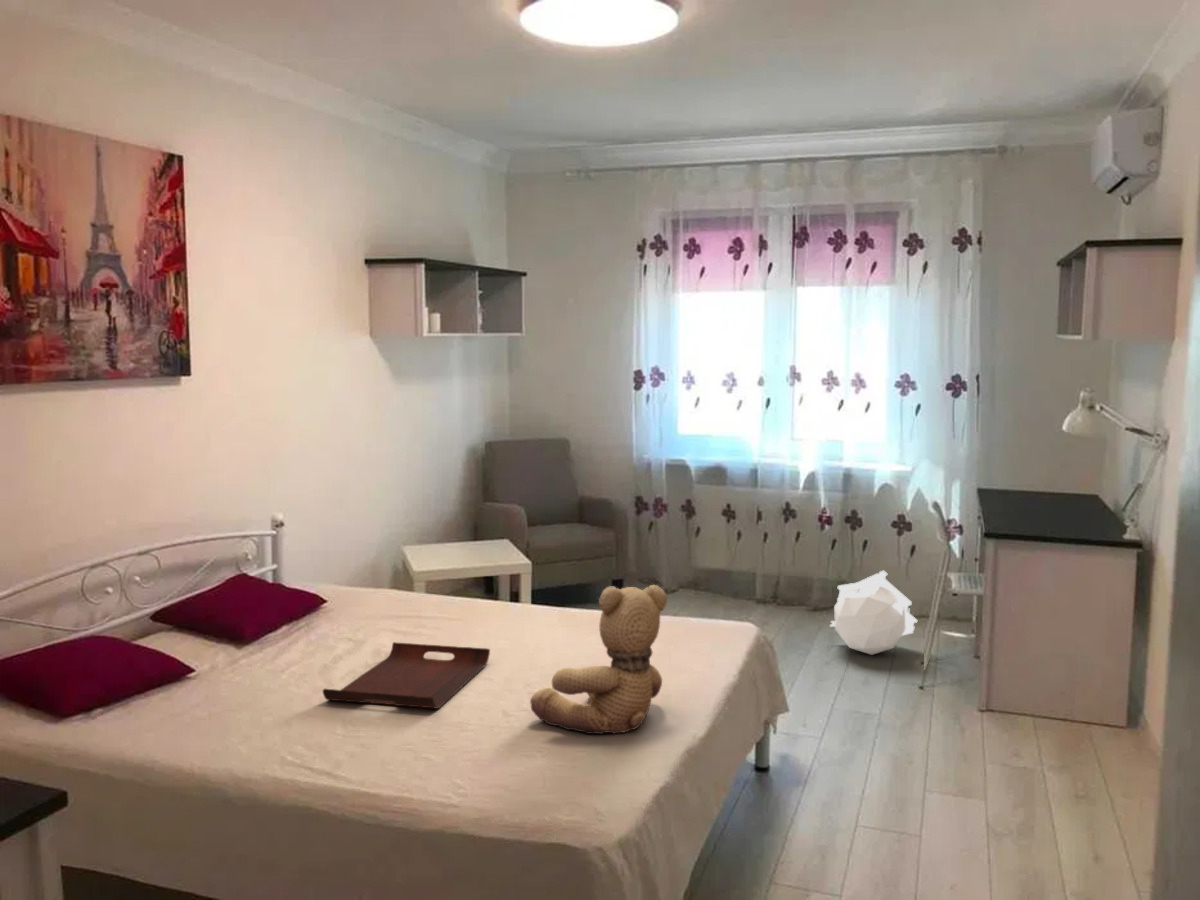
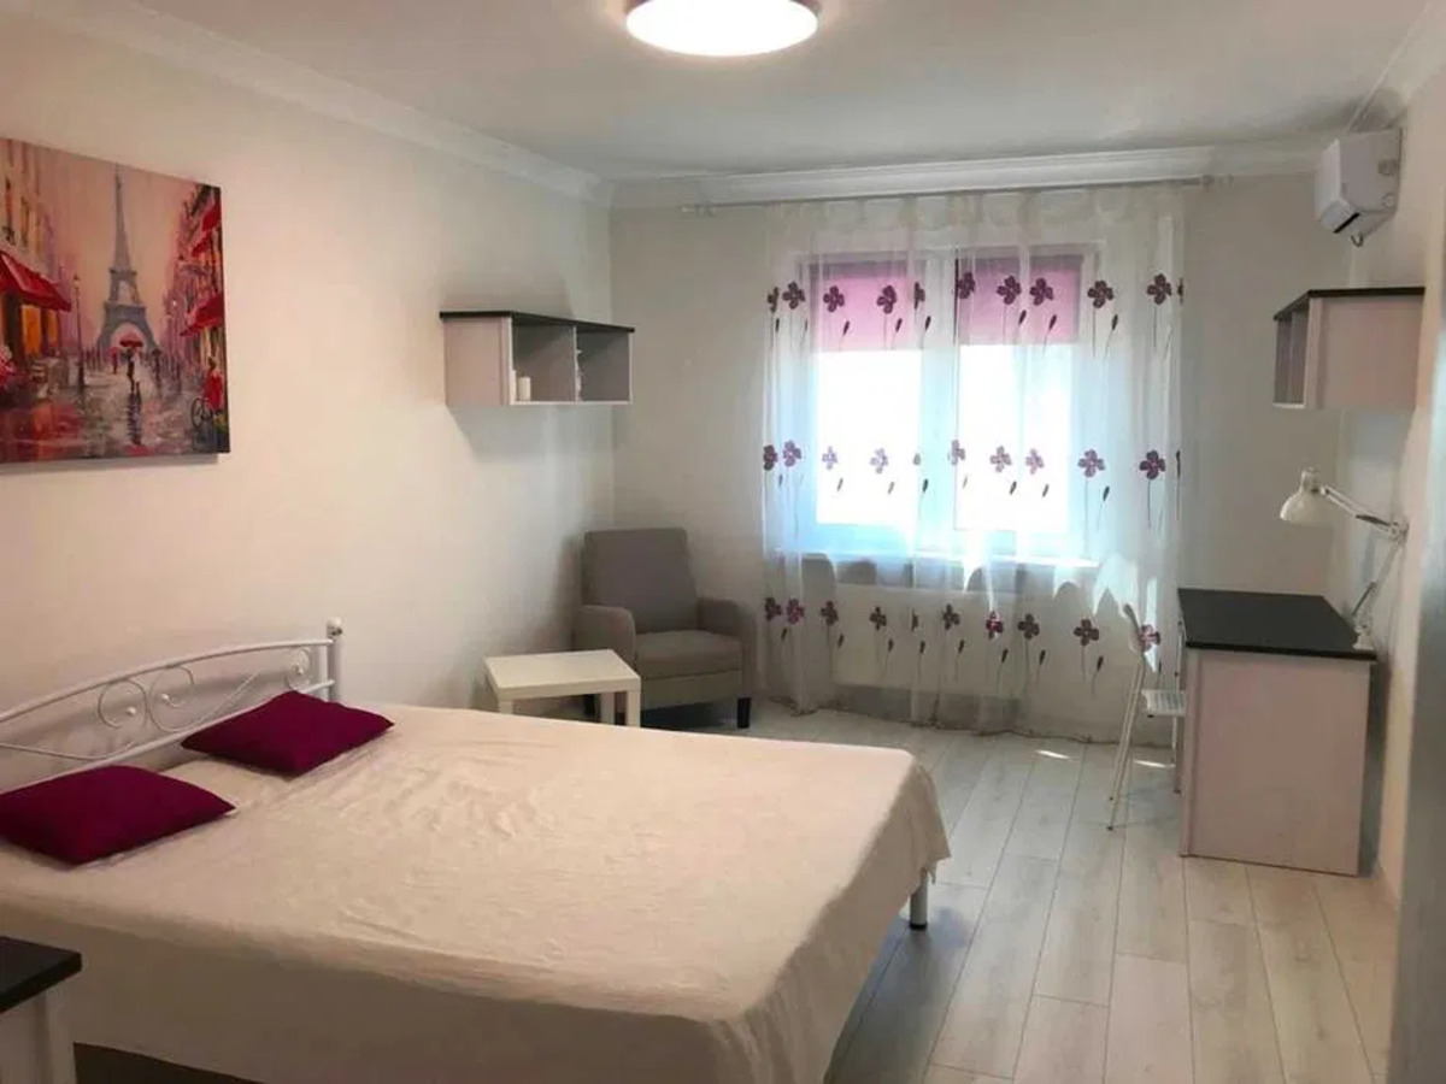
- teddy bear (606, 651)
- pouf (874, 611)
- serving tray (411, 675)
